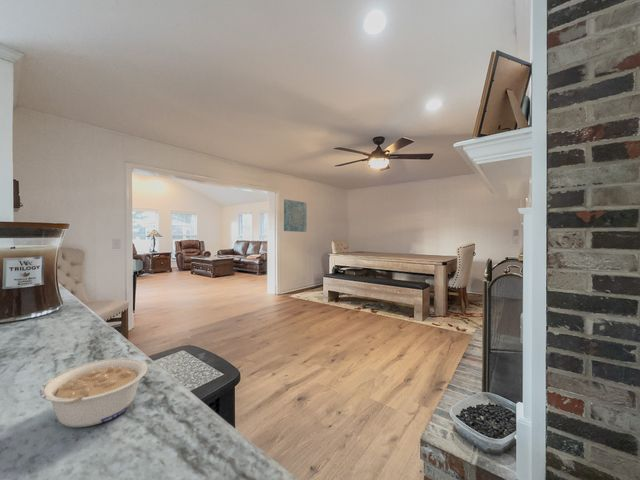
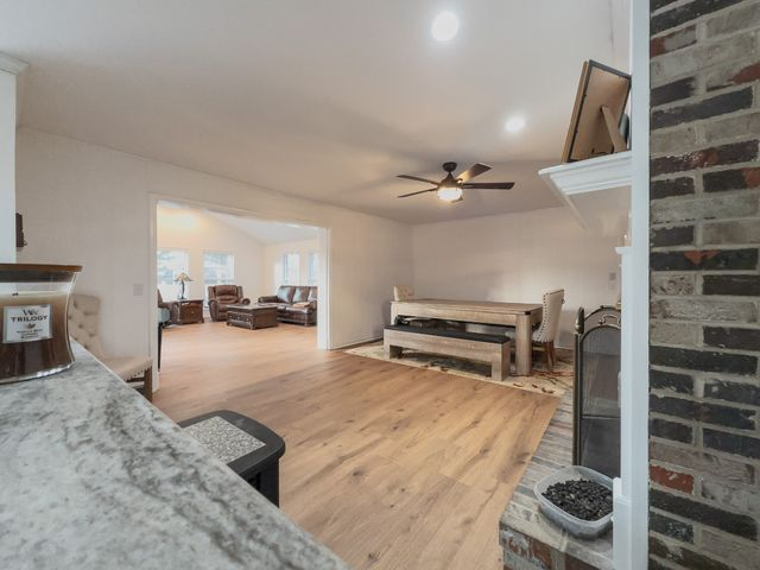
- legume (99, 390)
- wall art (295, 216)
